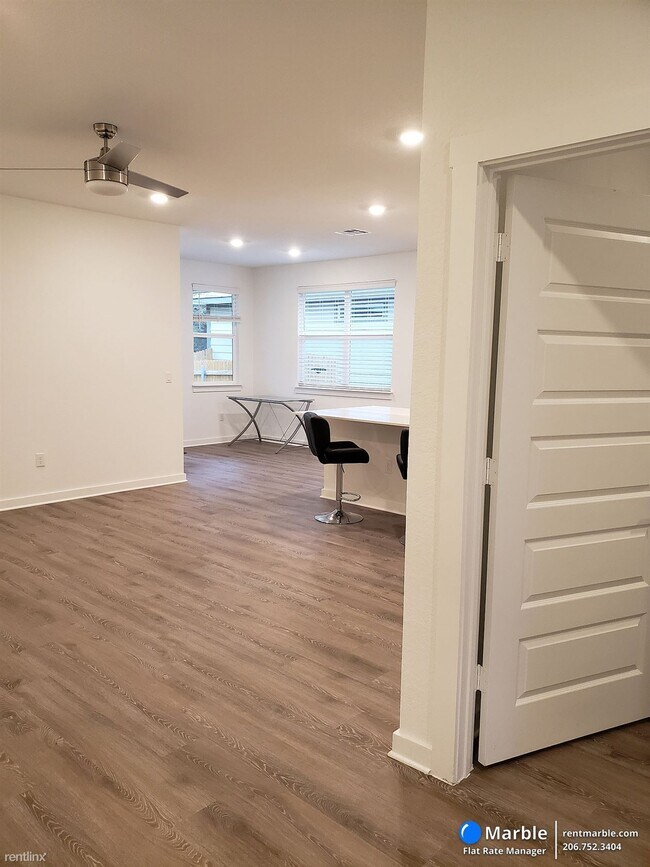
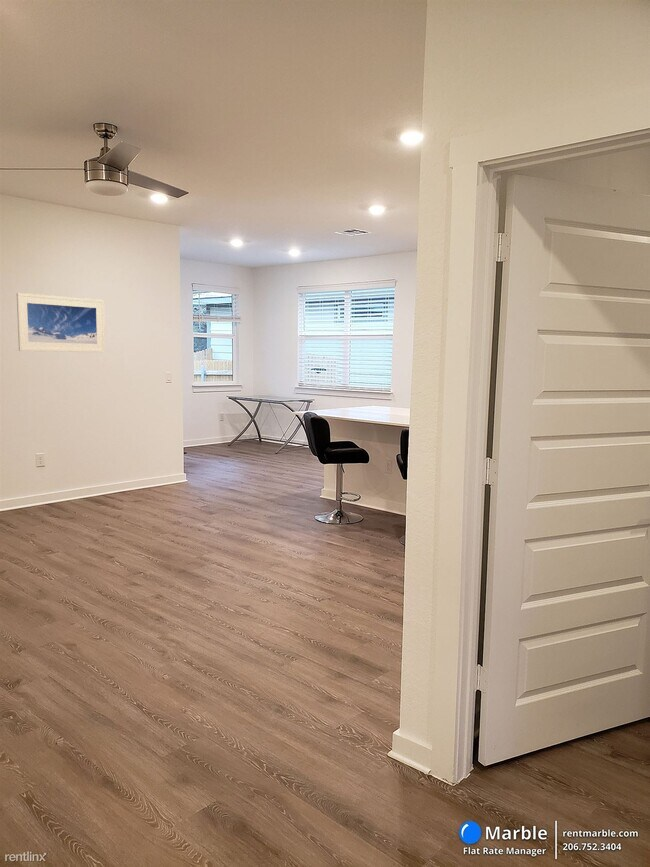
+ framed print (63, 324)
